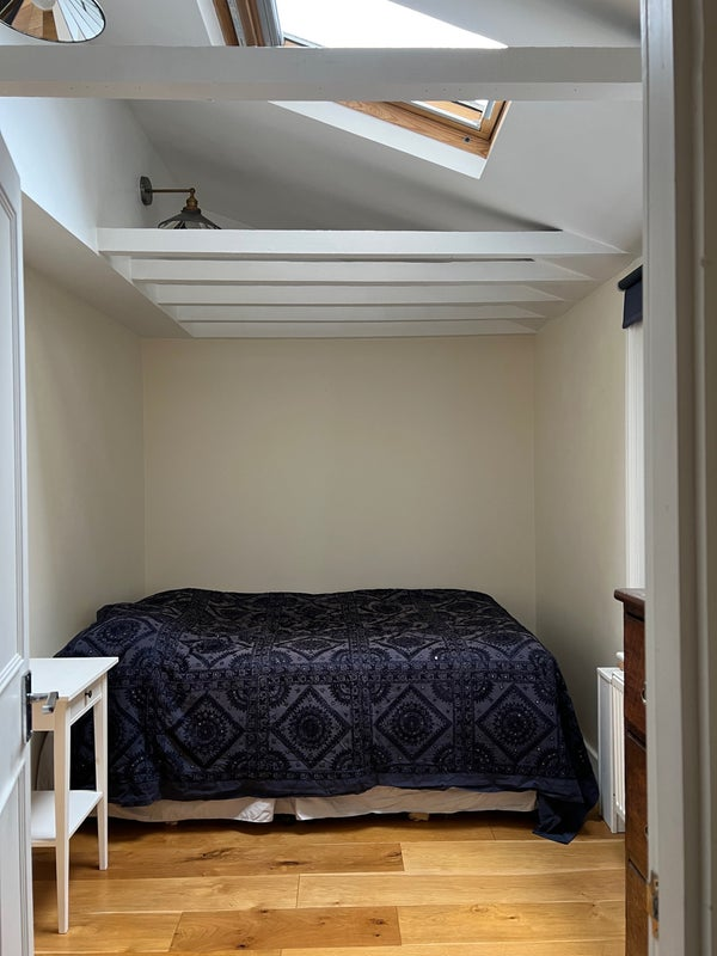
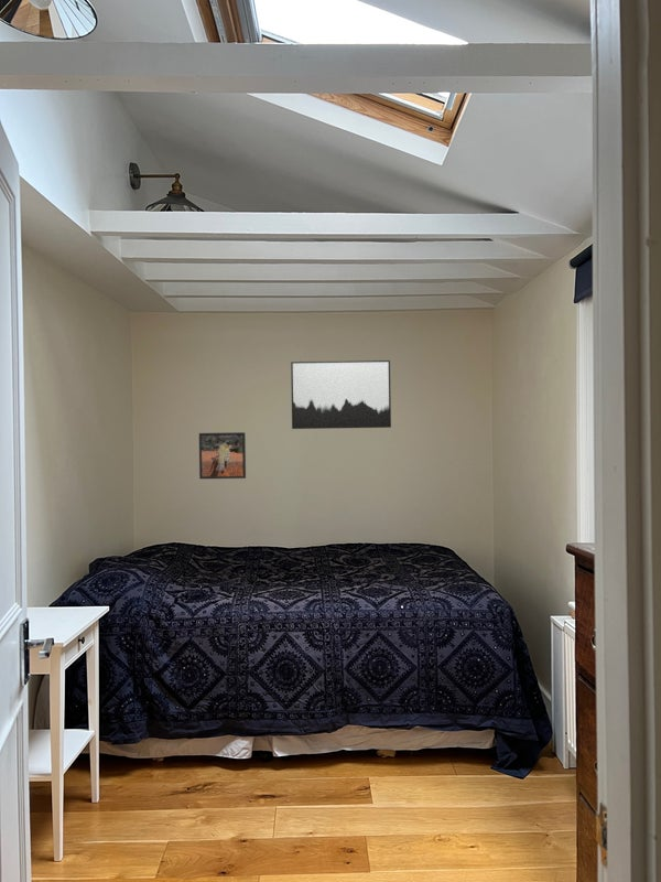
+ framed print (221, 455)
+ wall art (340, 395)
